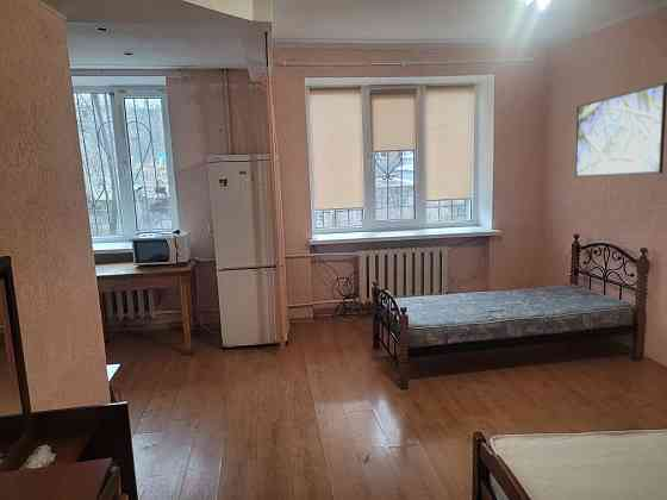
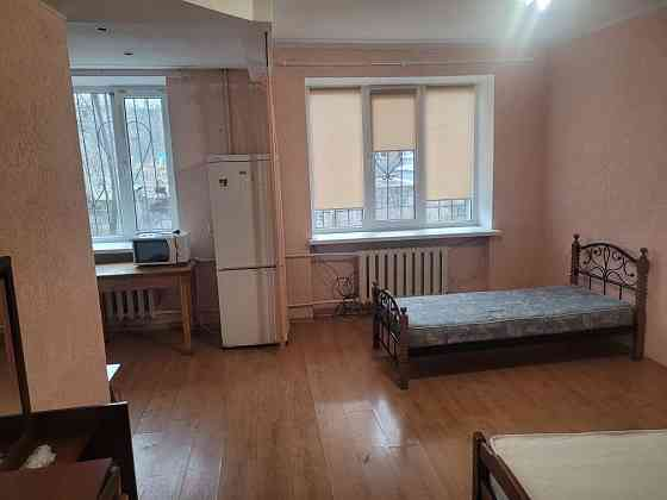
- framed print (615, 136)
